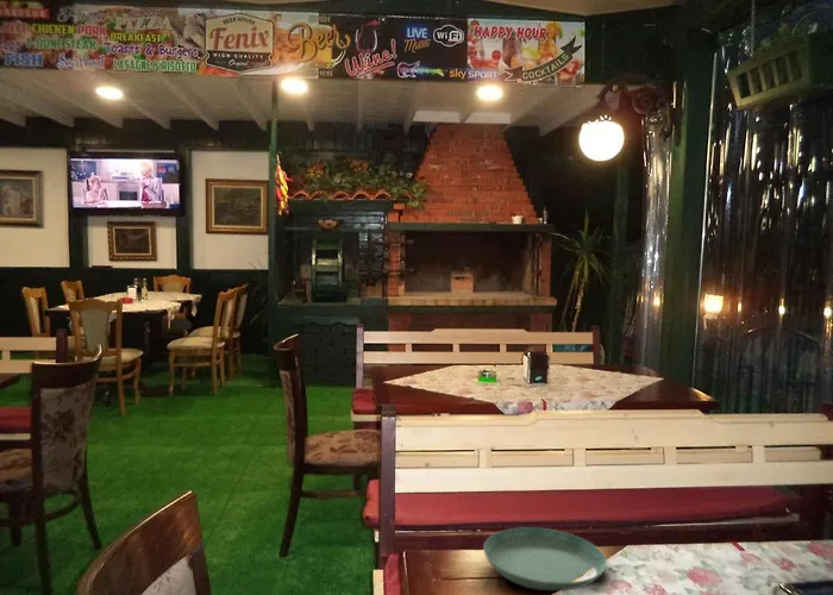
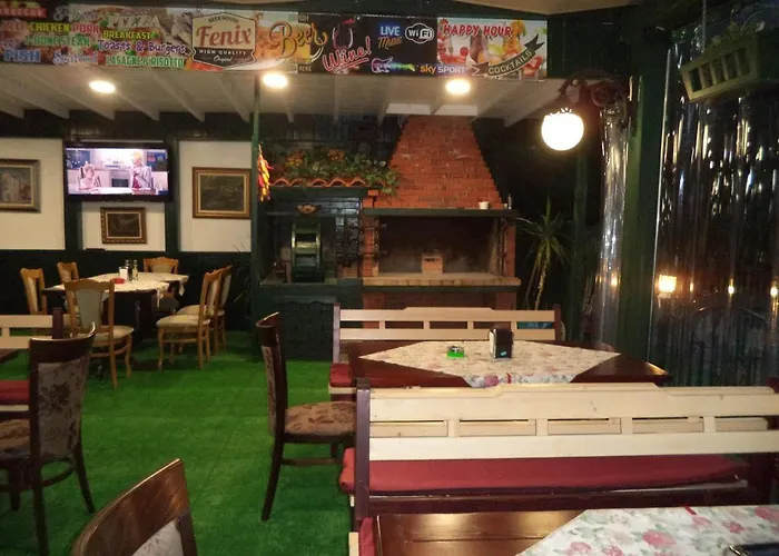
- saucer (543, 559)
